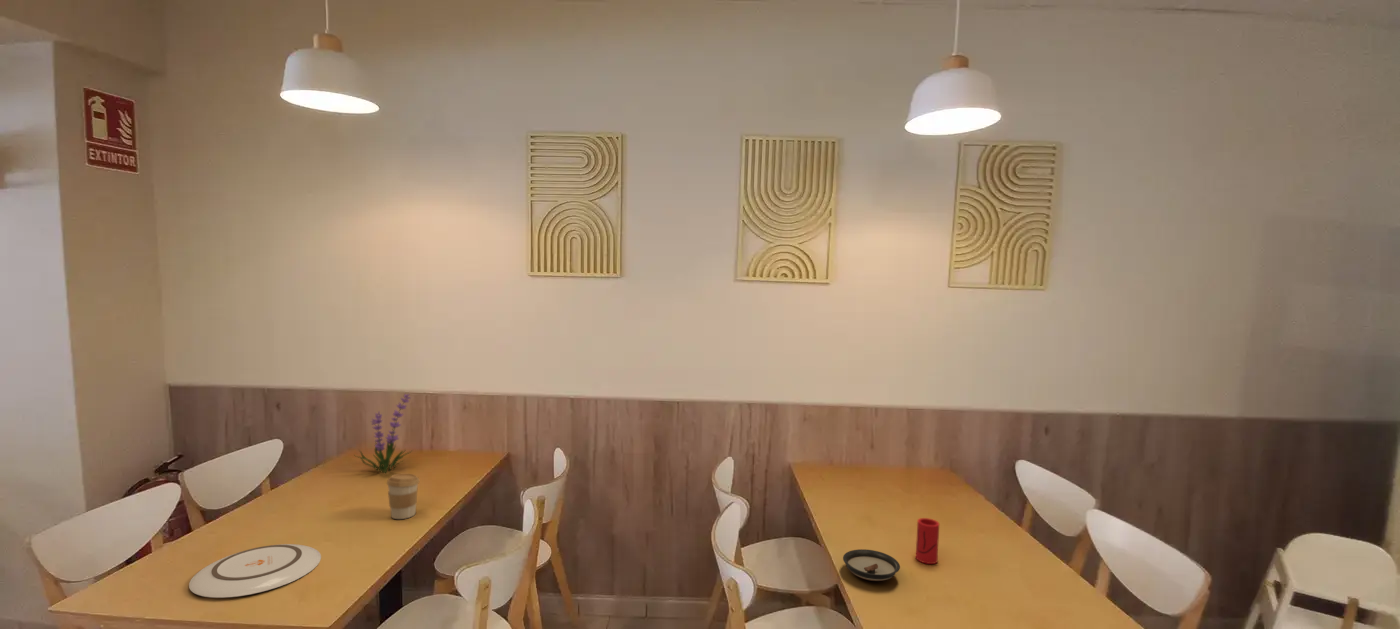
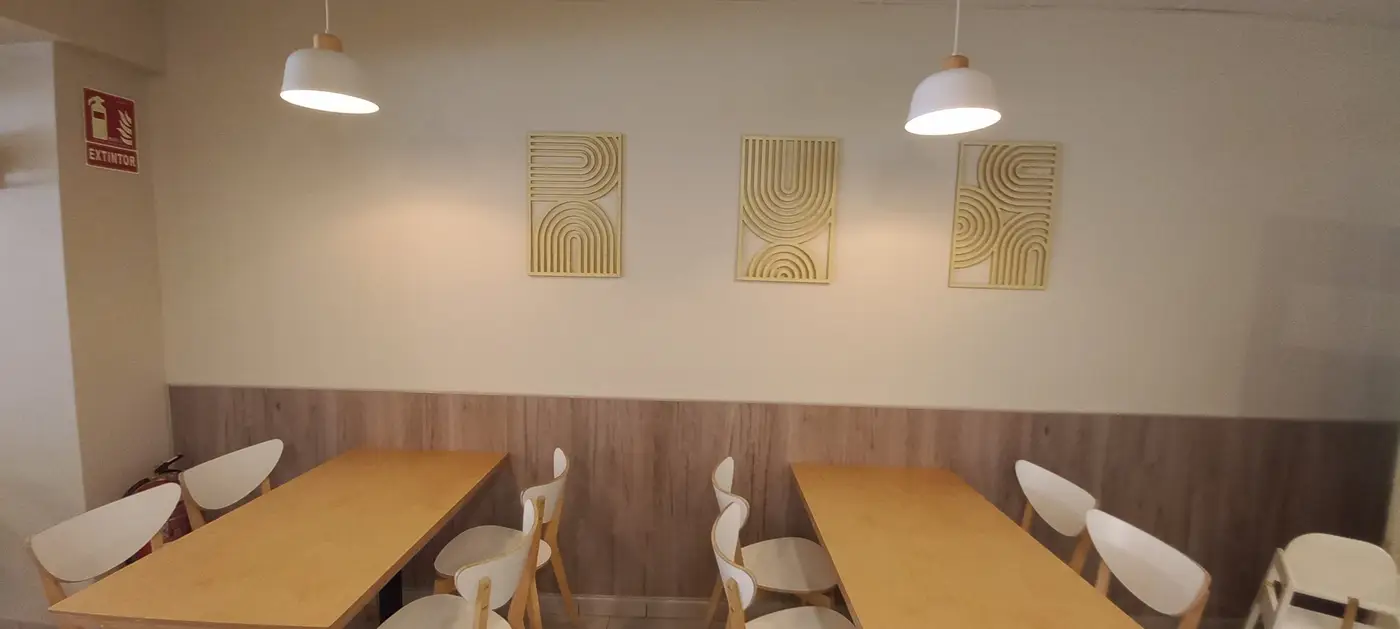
- cup (927, 540)
- coffee cup (403, 494)
- plant (387, 434)
- plate (258, 565)
- saucer (870, 567)
